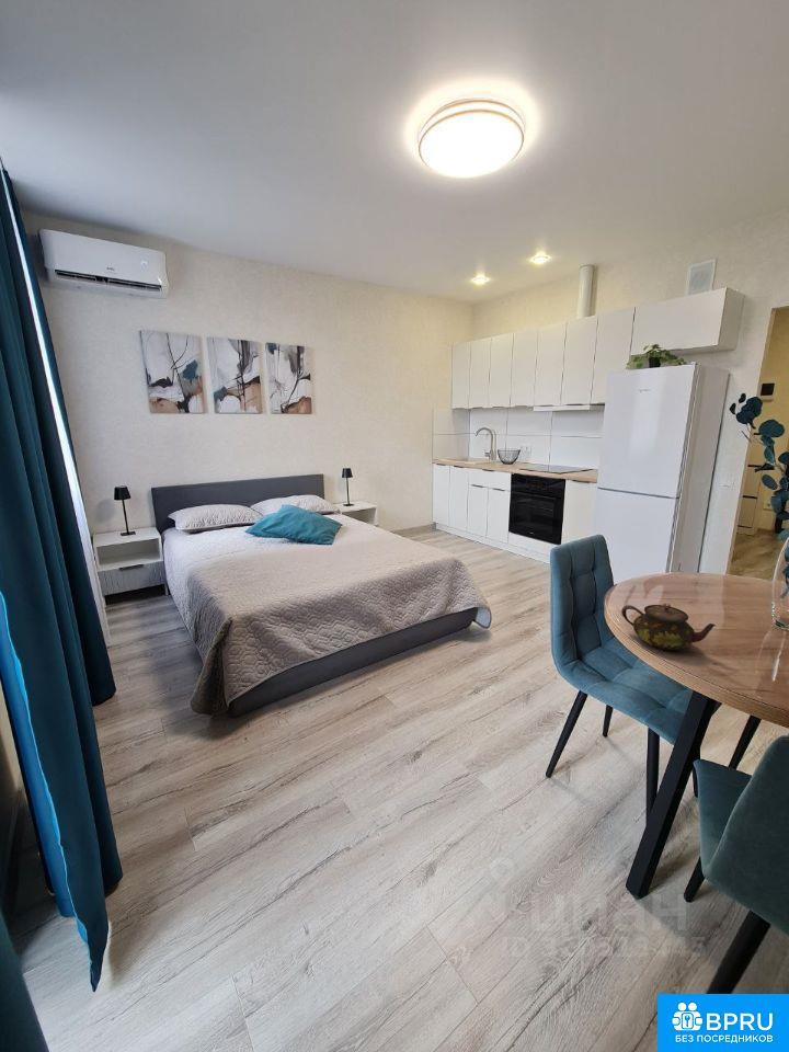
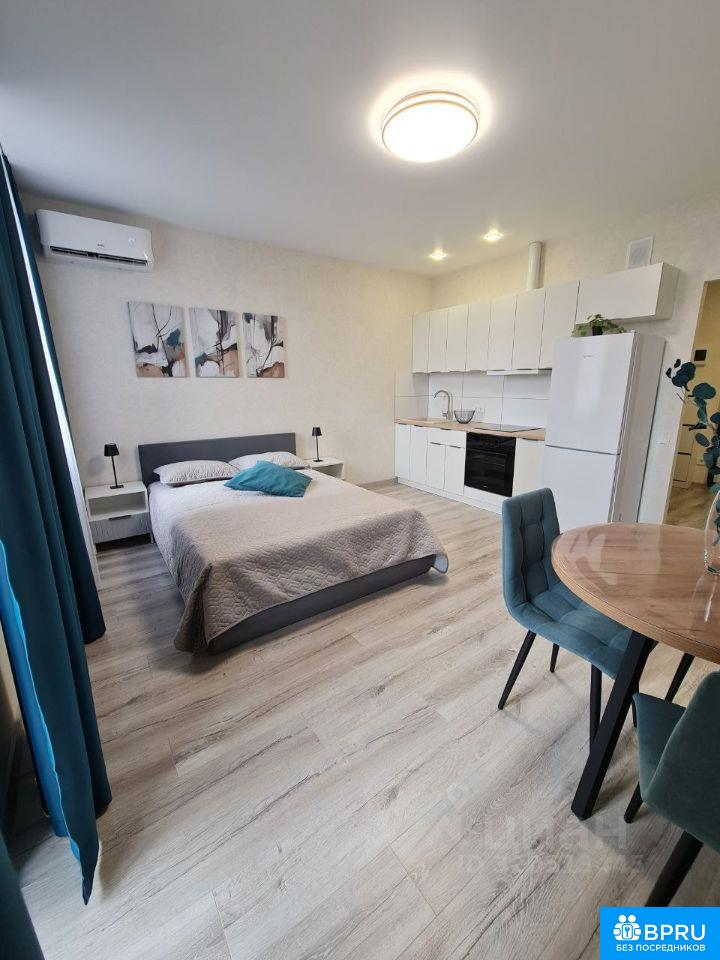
- teapot (665, 622)
